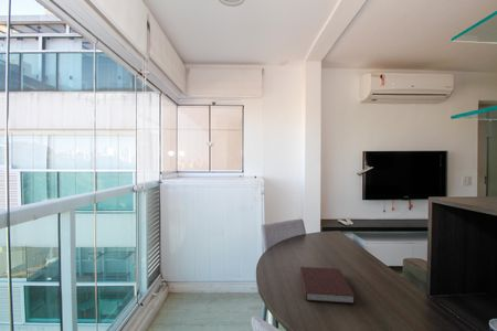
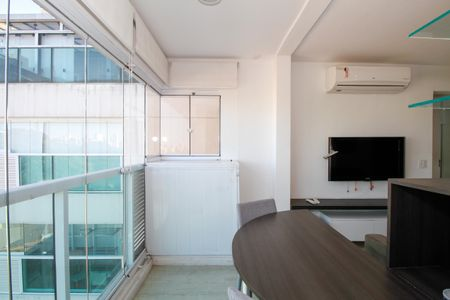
- notebook (324, 282)
